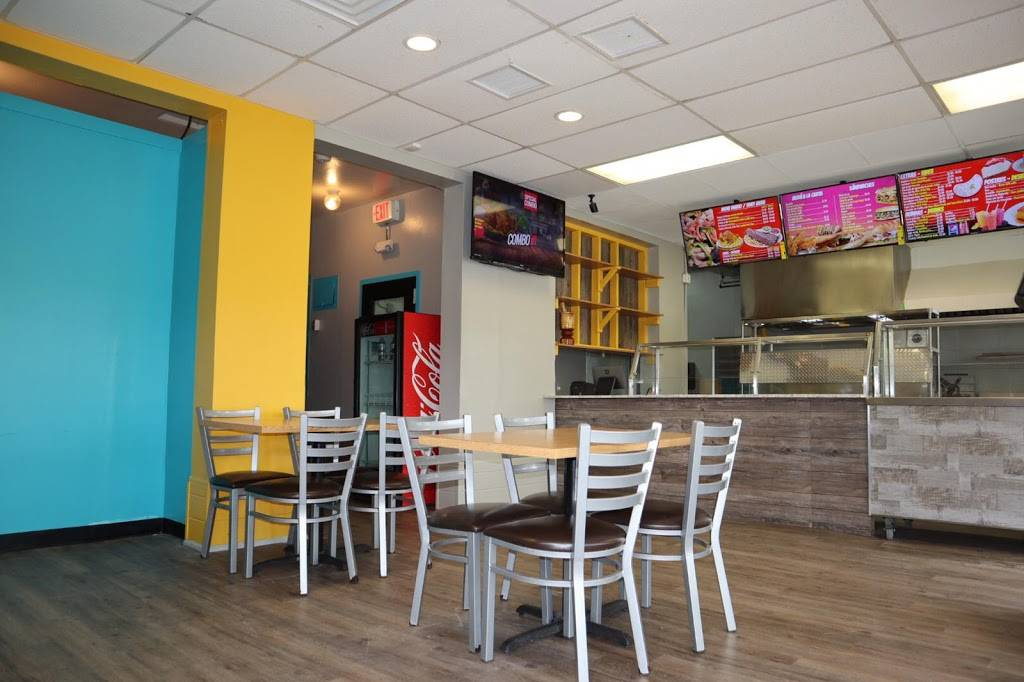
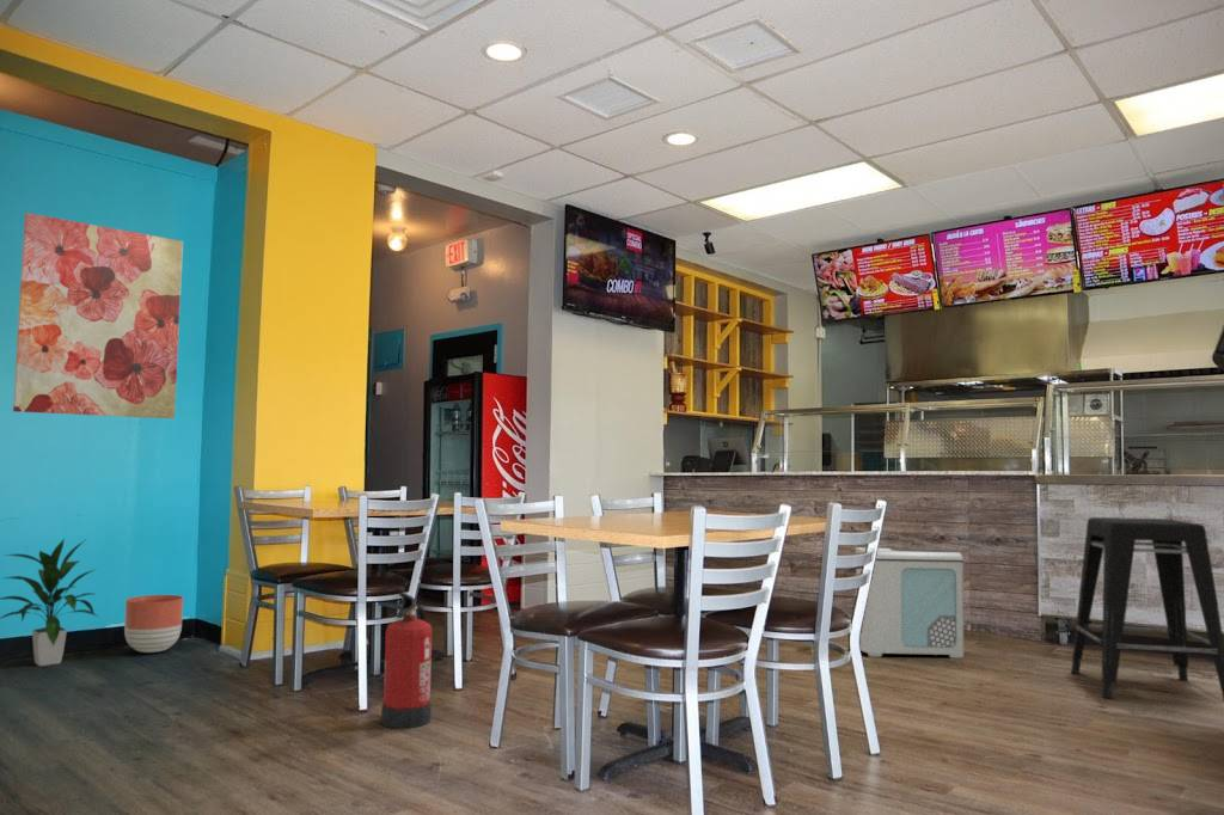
+ indoor plant (49, 601)
+ planter (153, 624)
+ wall art (103, 320)
+ fire extinguisher (410, 652)
+ air purifier (910, 601)
+ stool (1162, 598)
